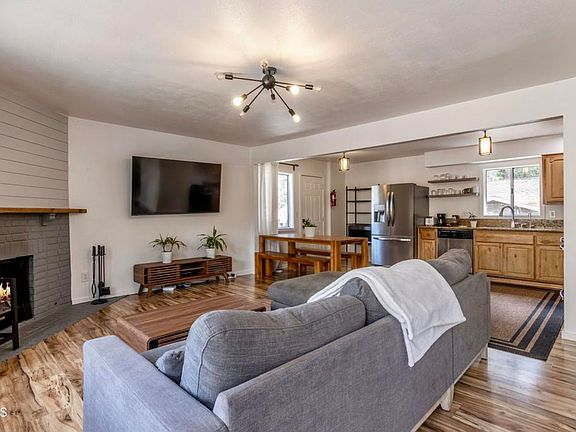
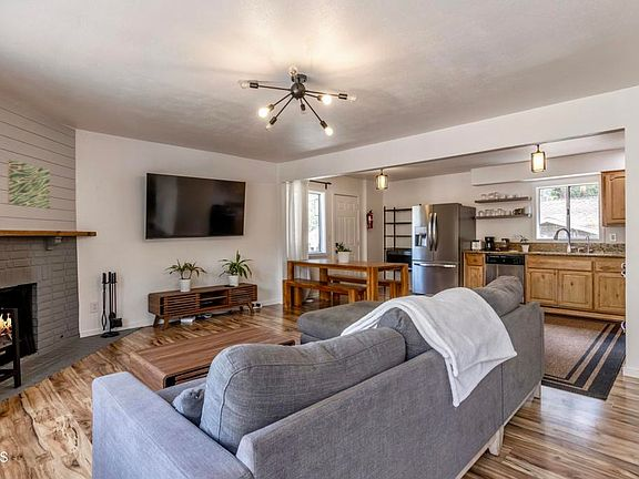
+ wall art (30, 185)
